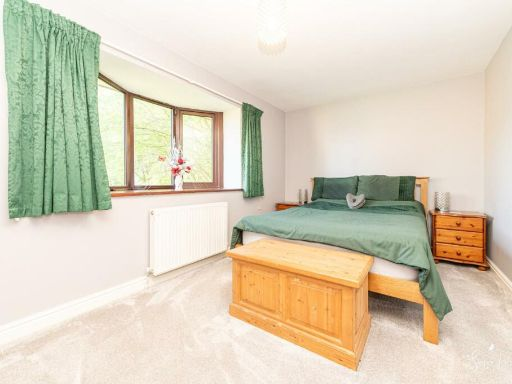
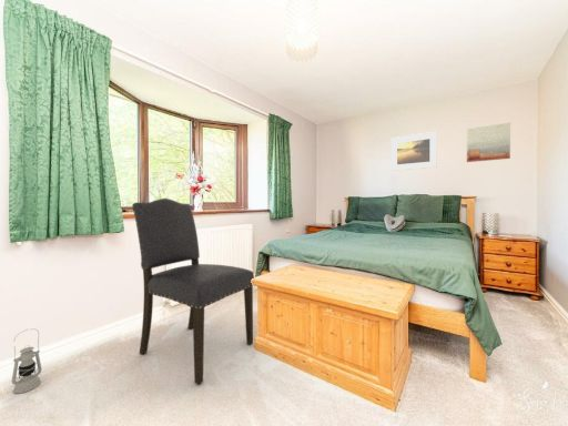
+ lantern (27, 357)
+ wall art (487, 143)
+ chair (193, 273)
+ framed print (413, 152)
